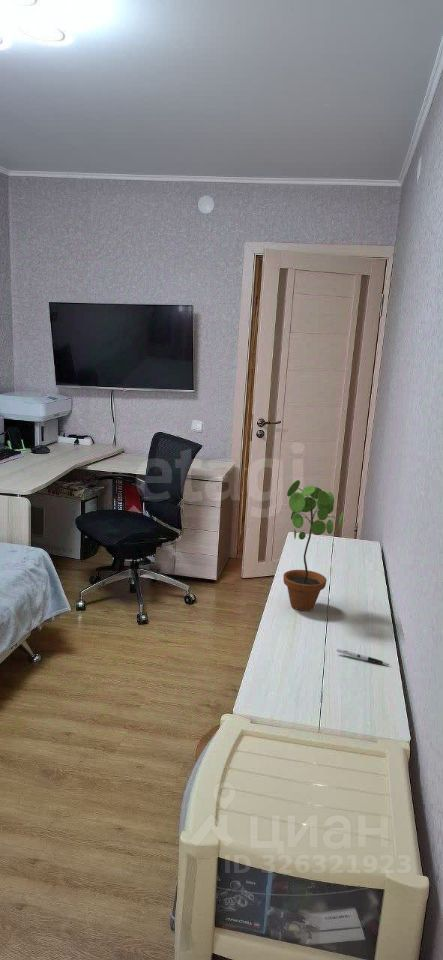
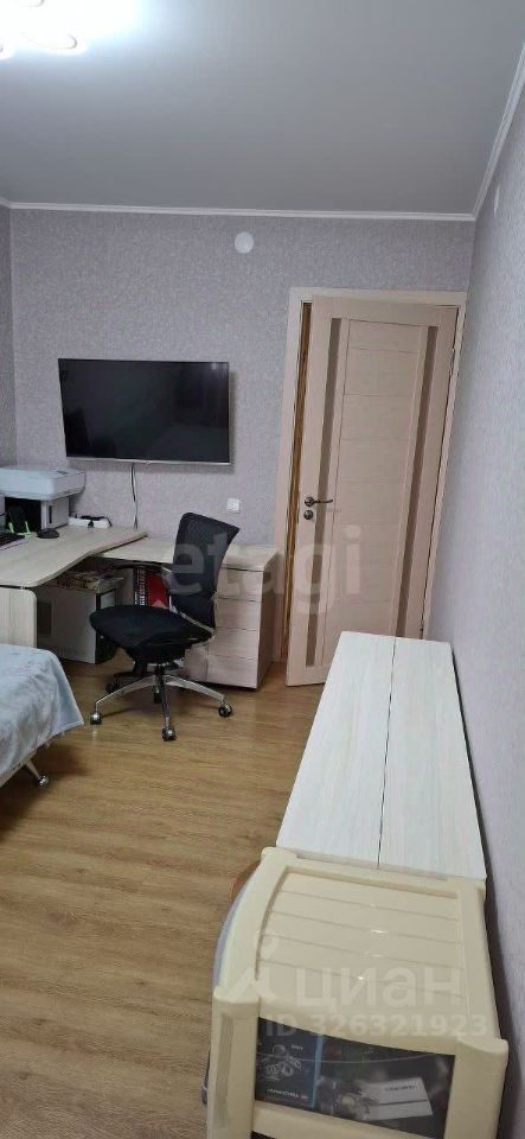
- potted plant (307, 546)
- pen (363, 657)
